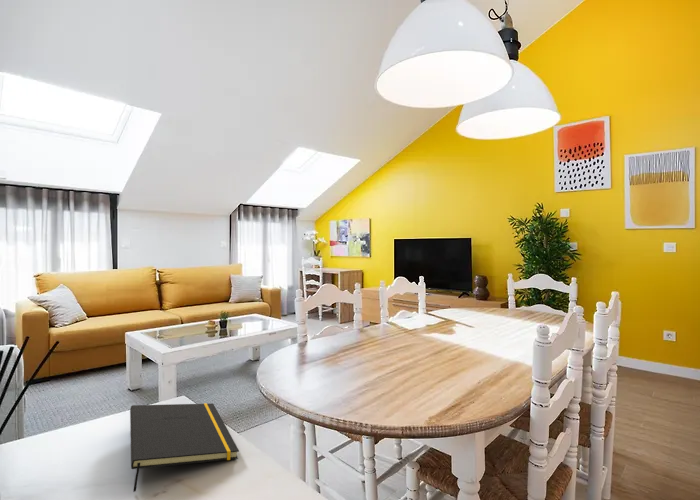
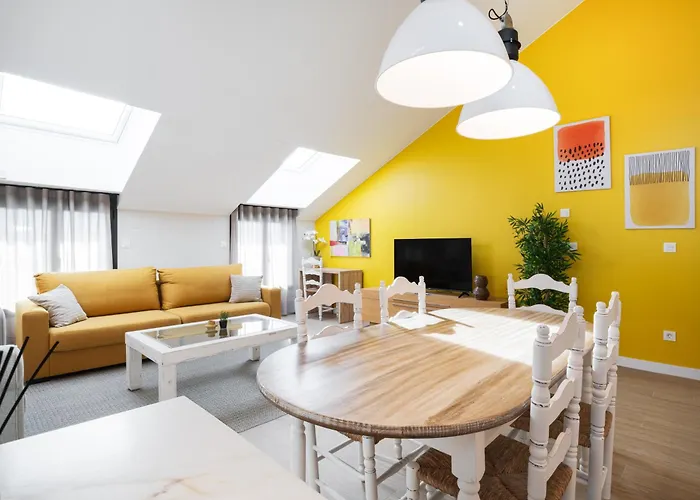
- notepad (180, 429)
